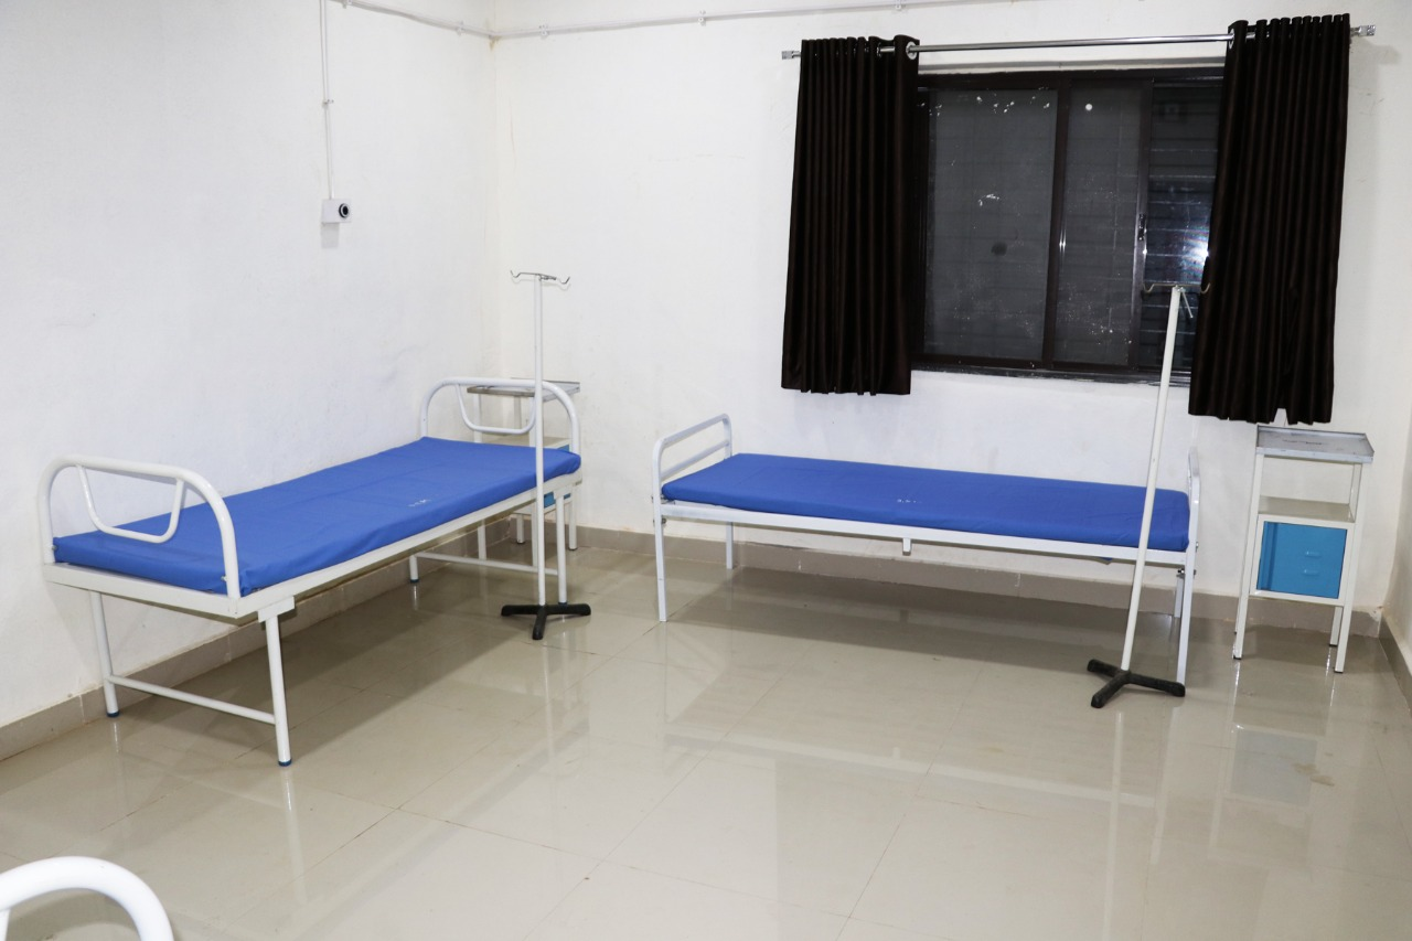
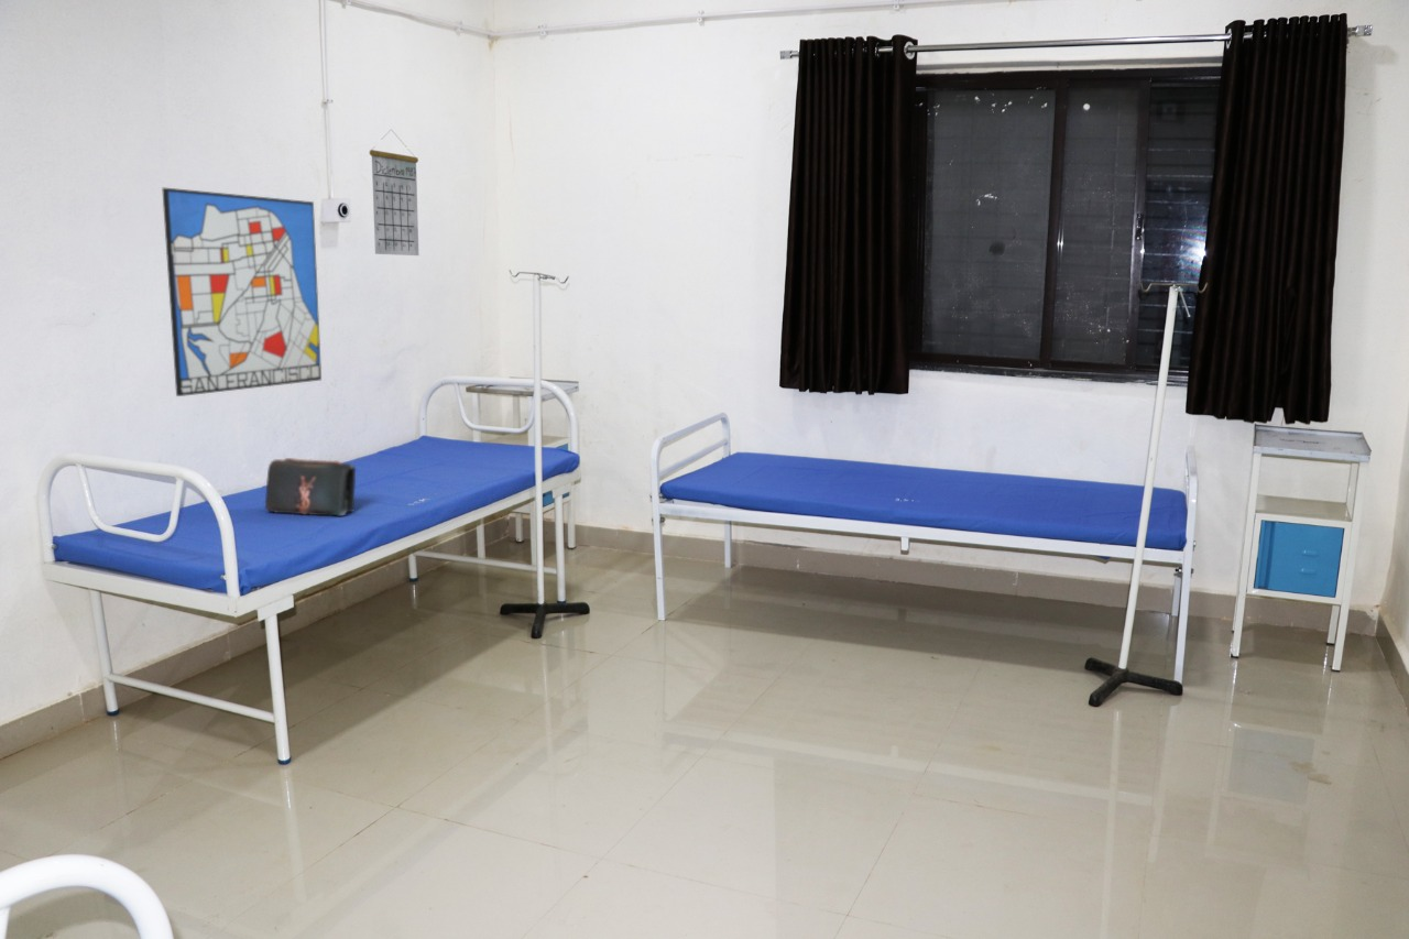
+ calendar (395, 192)
+ wall art (249, 293)
+ shoulder bag (310, 485)
